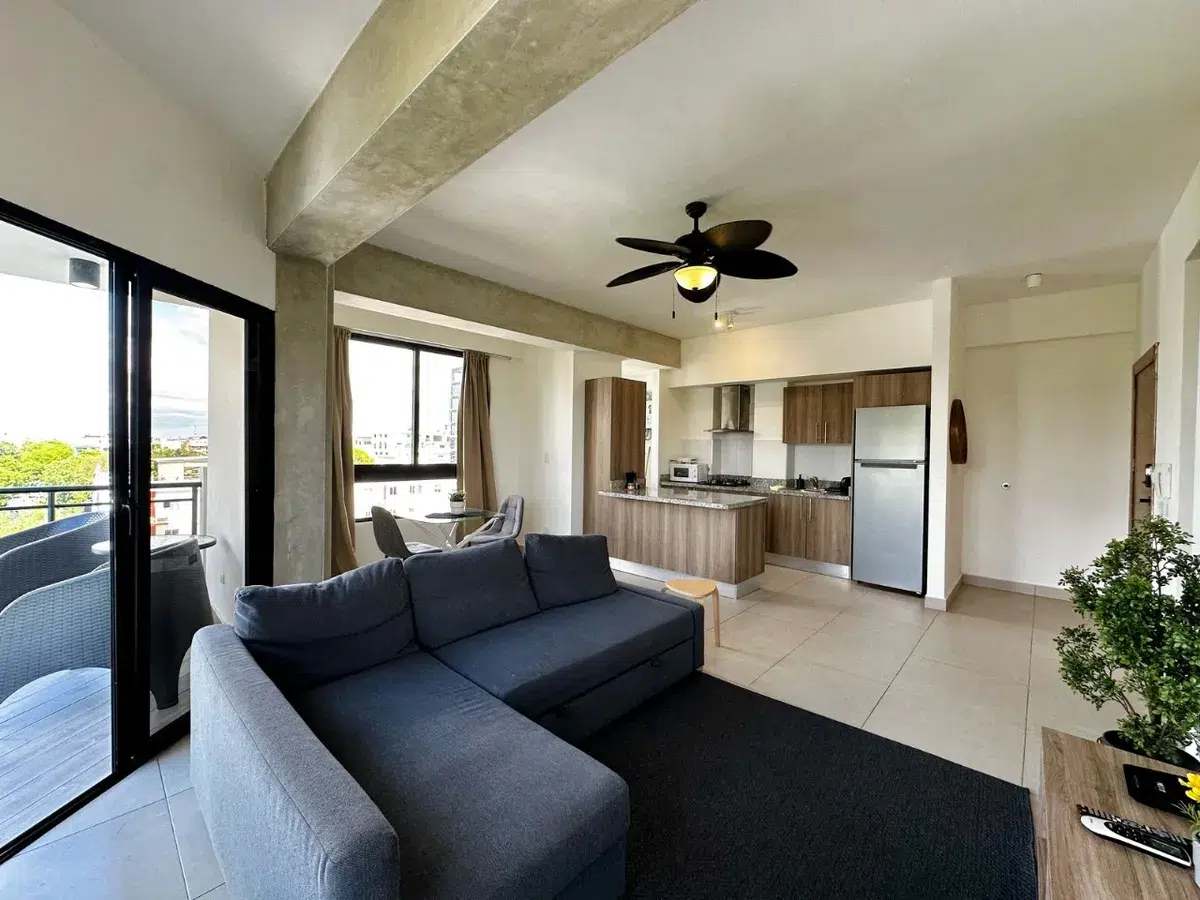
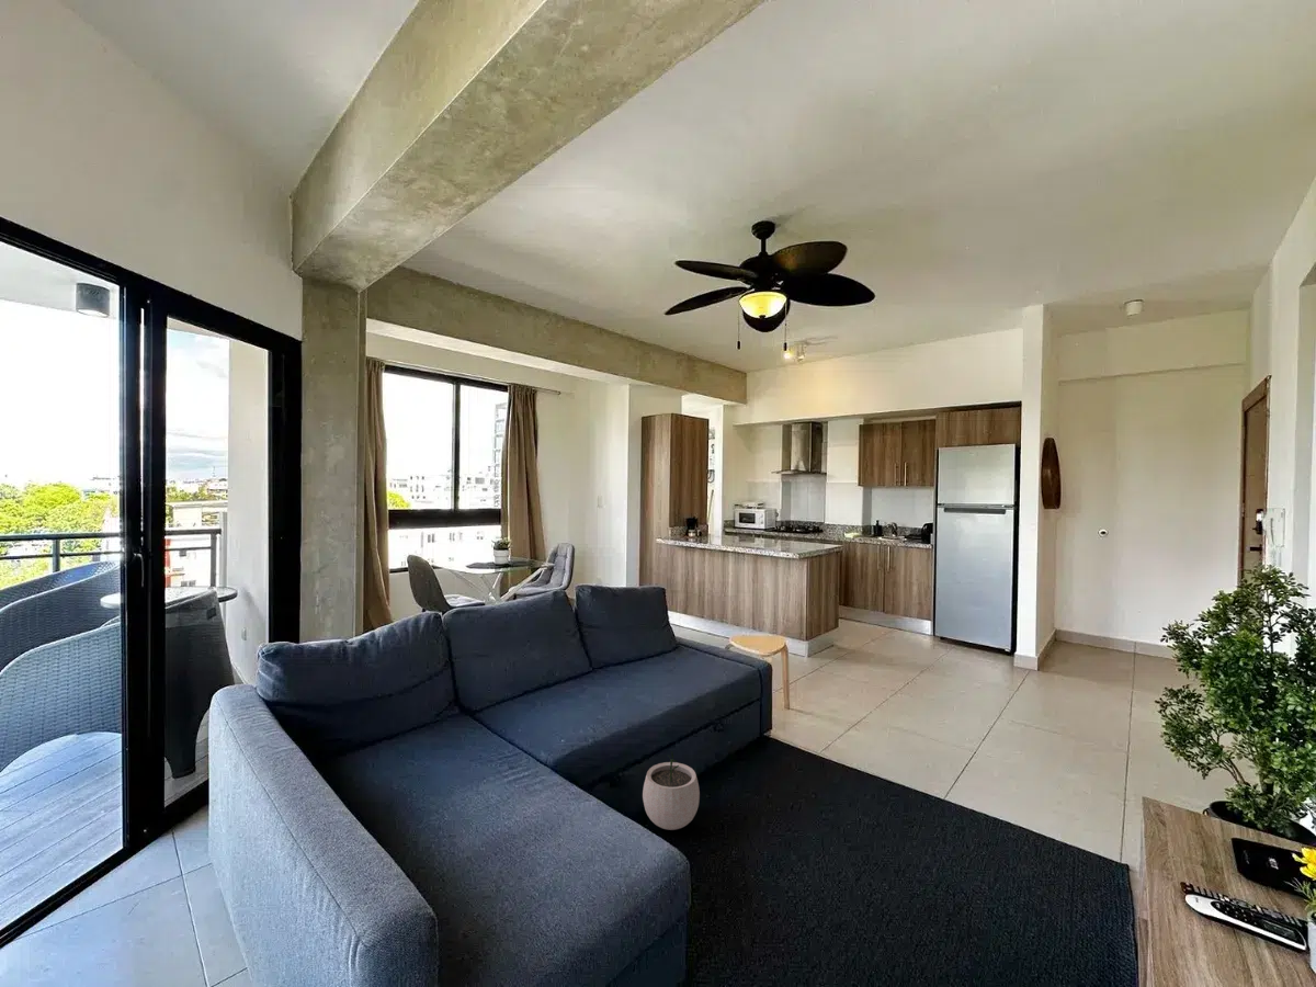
+ plant pot (671, 787)
